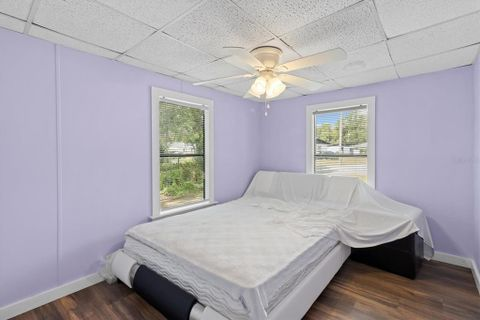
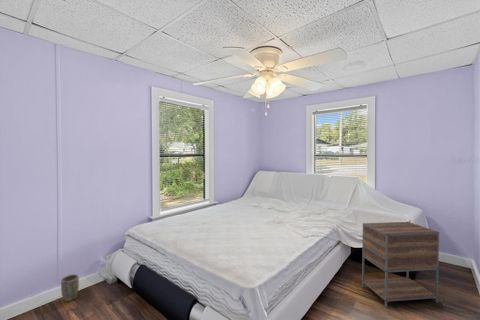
+ nightstand (396, 260)
+ plant pot (70, 288)
